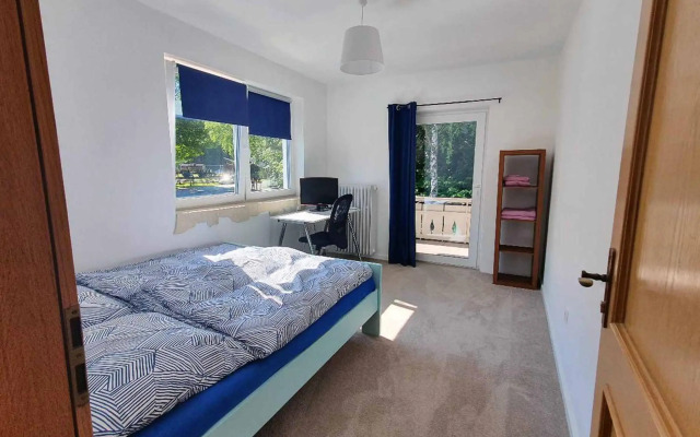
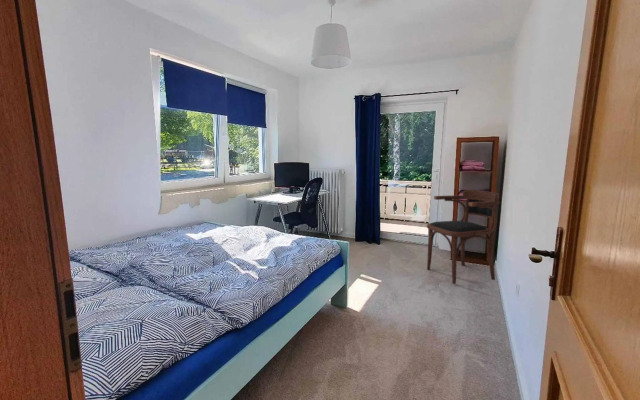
+ armchair (461, 233)
